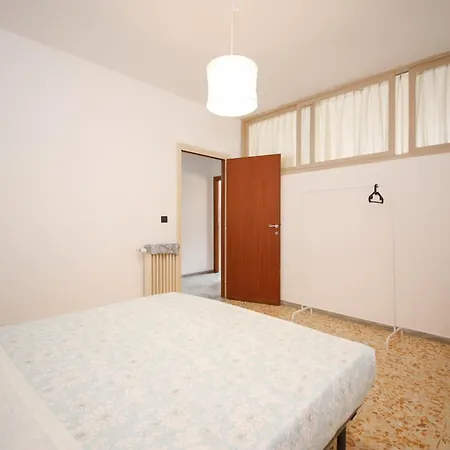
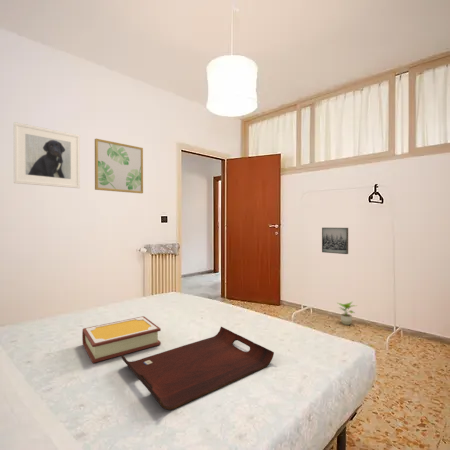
+ wall art (334, 240)
+ wall art (120, 167)
+ serving tray (198, 359)
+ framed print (49, 157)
+ potted plant (346, 312)
+ book (121, 336)
